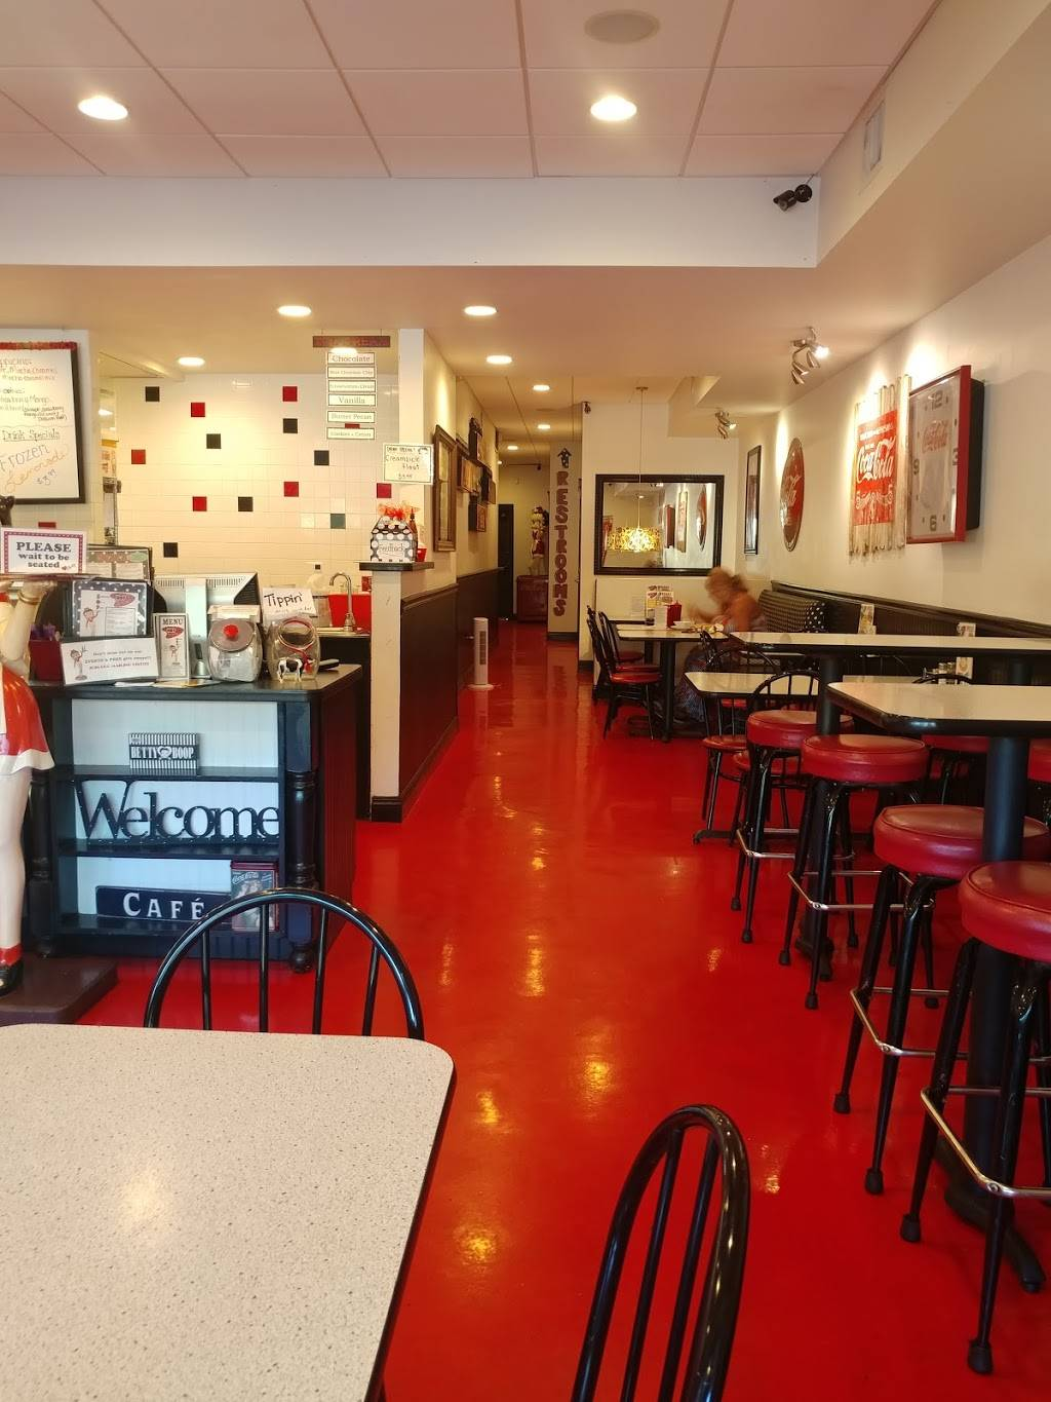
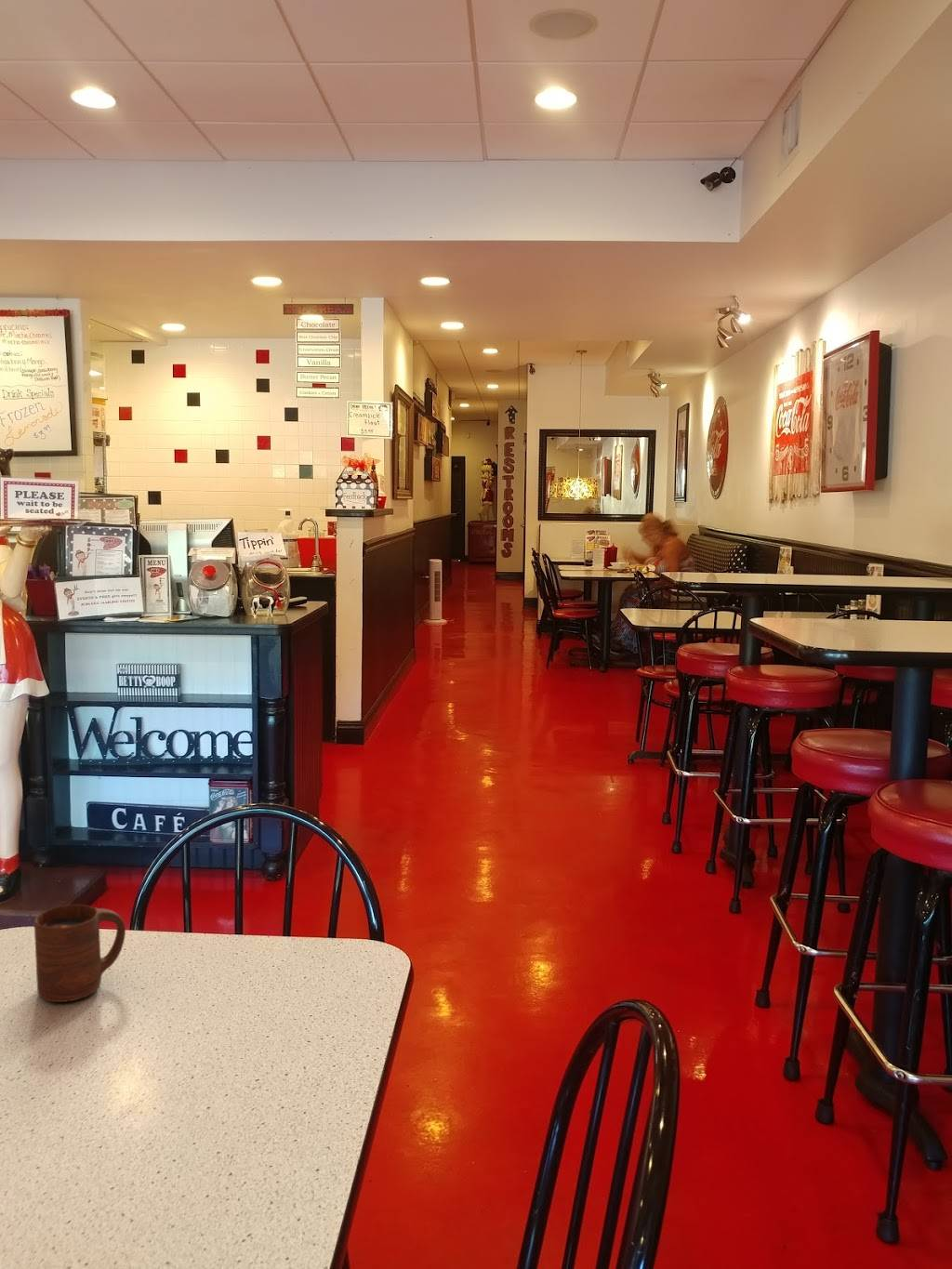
+ cup (76, 949)
